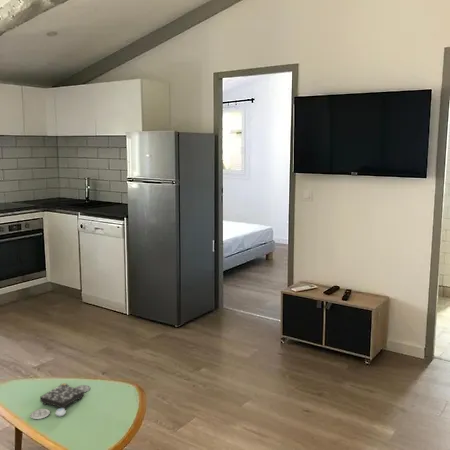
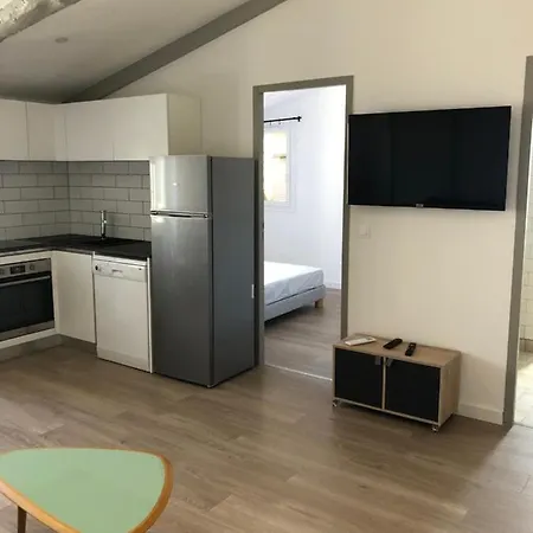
- board game (62, 397)
